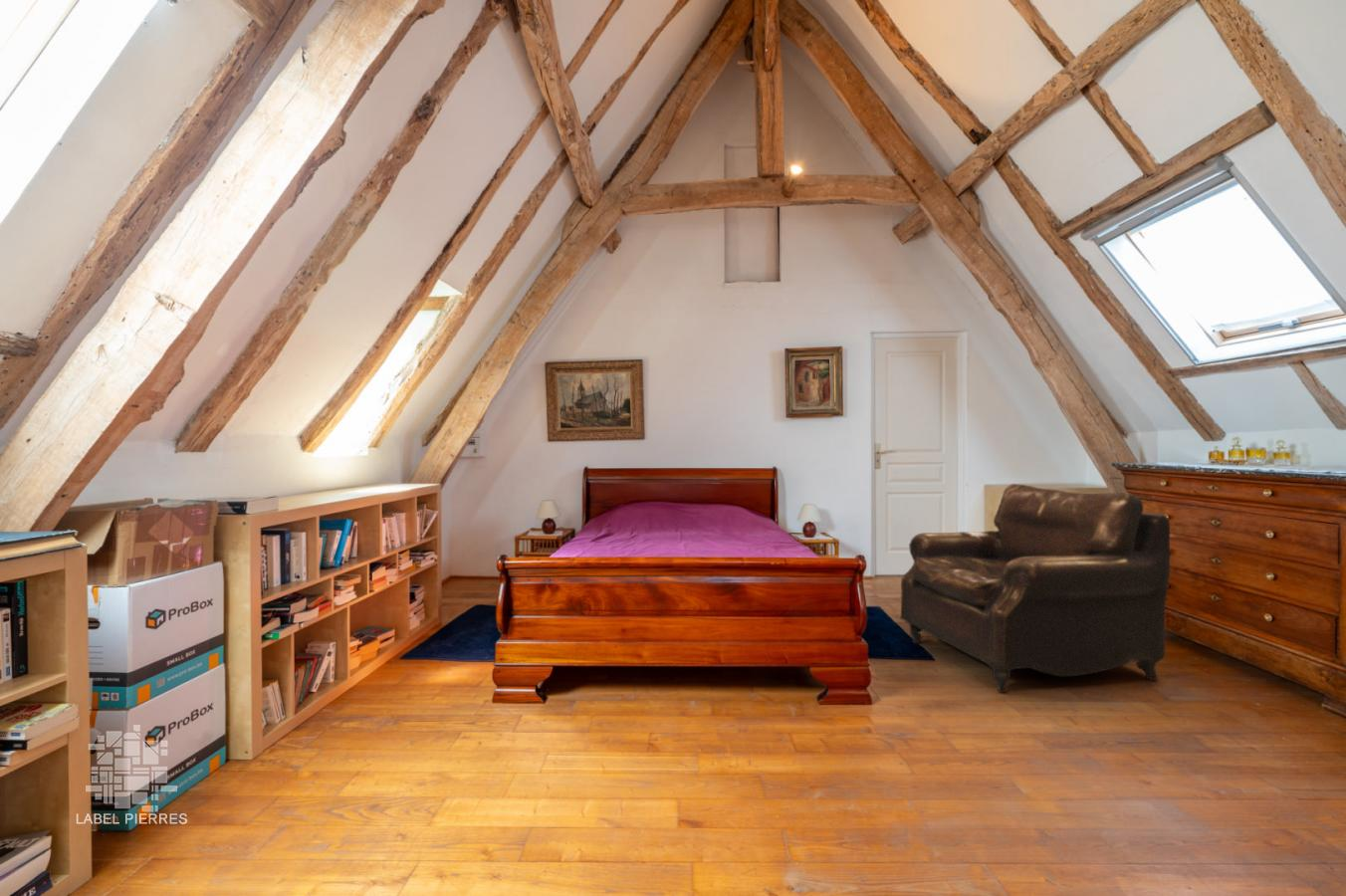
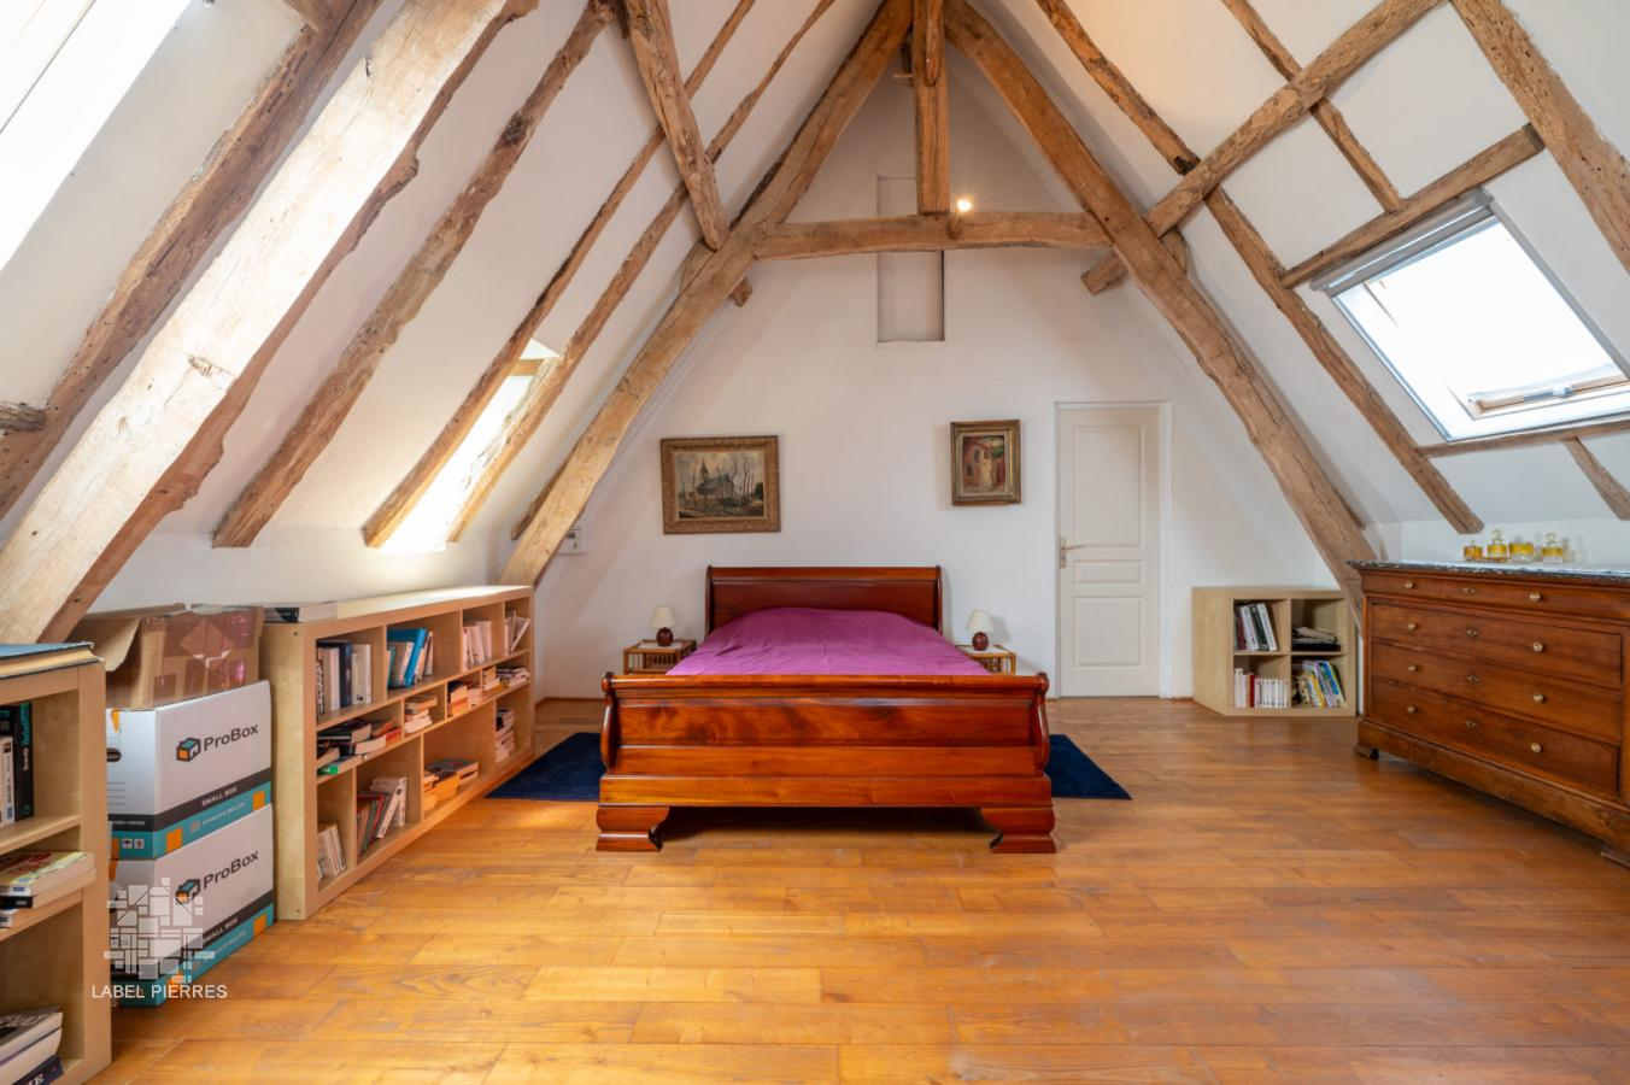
- leather (1019, 573)
